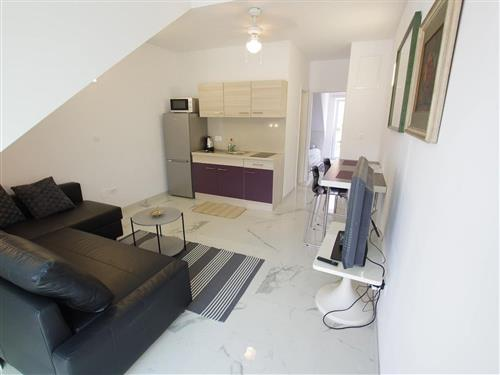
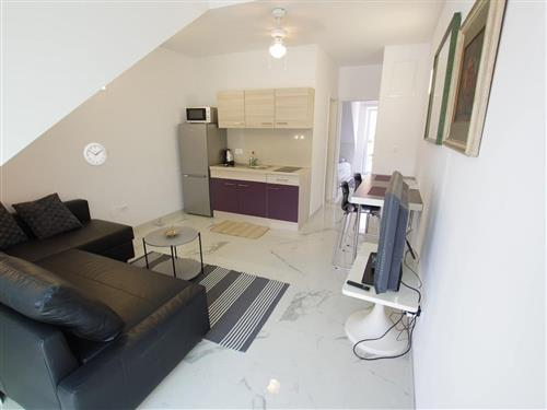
+ wall clock (95, 154)
